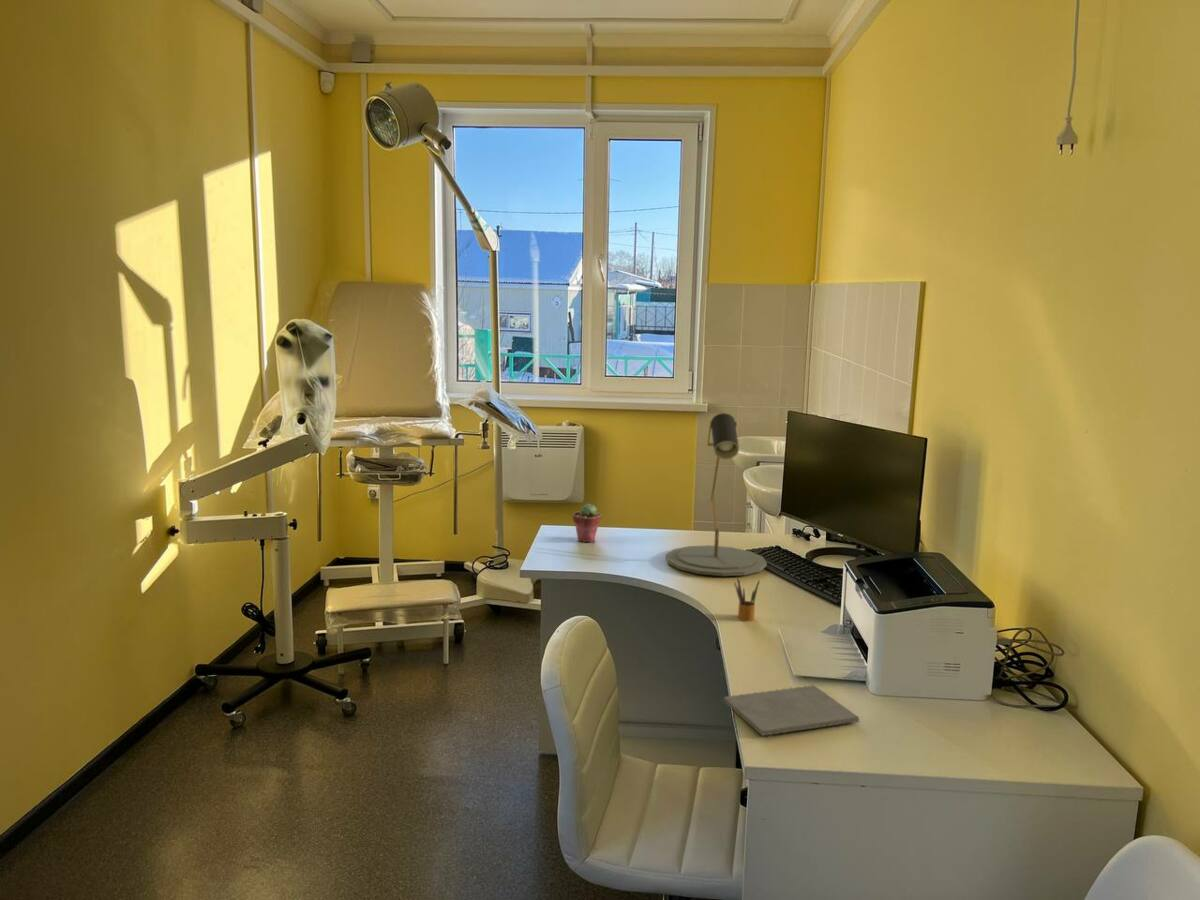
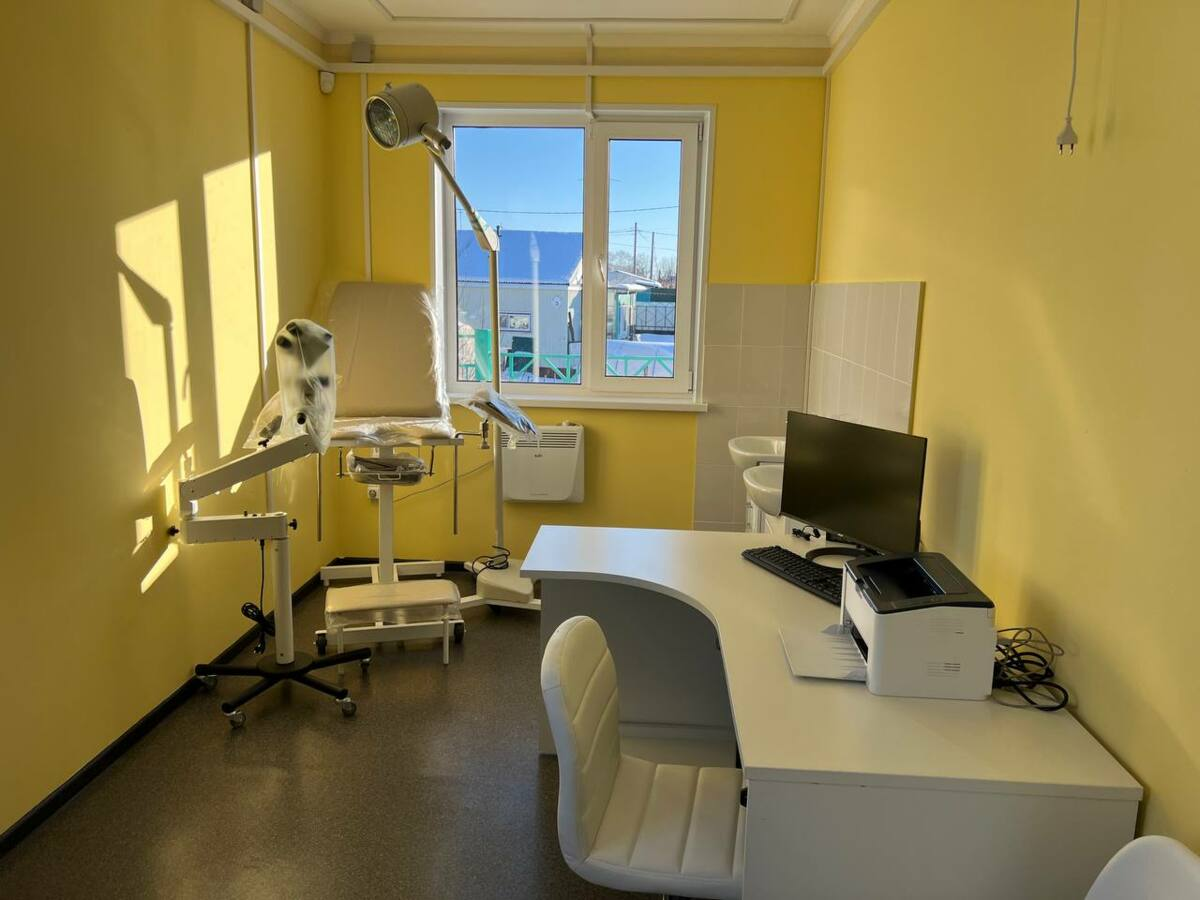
- pencil box (747, 601)
- notepad (789, 709)
- potted succulent (587, 521)
- desk lamp (715, 485)
